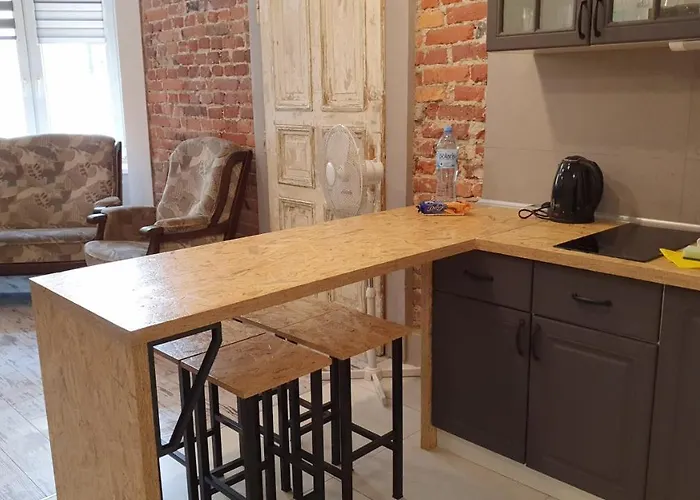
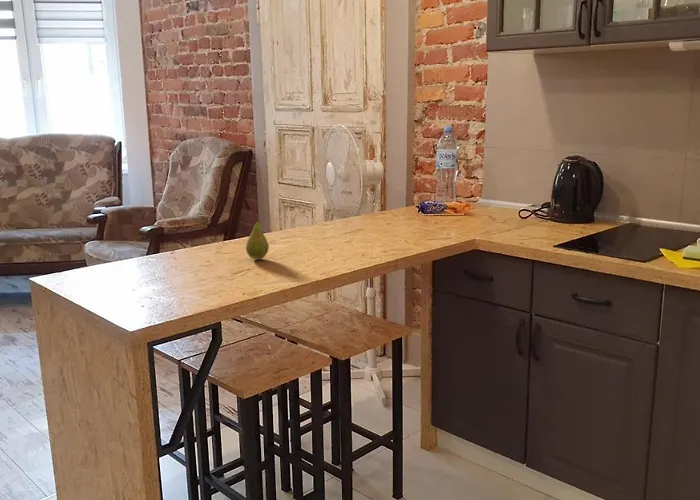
+ fruit (256, 238)
